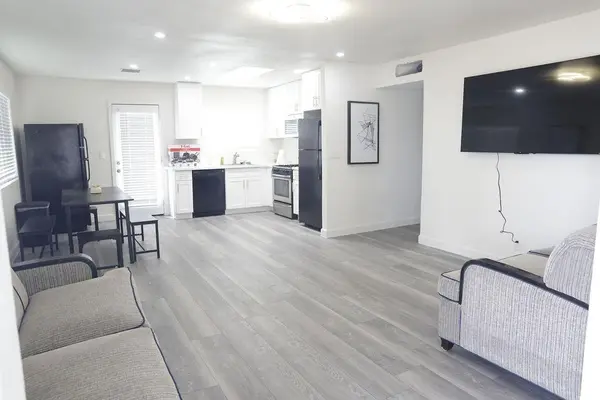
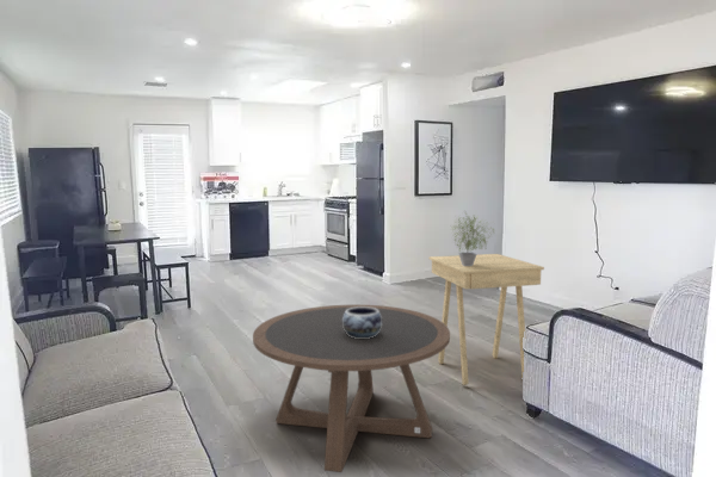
+ decorative bowl (362, 322)
+ potted plant (471, 237)
+ coffee table (347, 378)
+ side table (496, 318)
